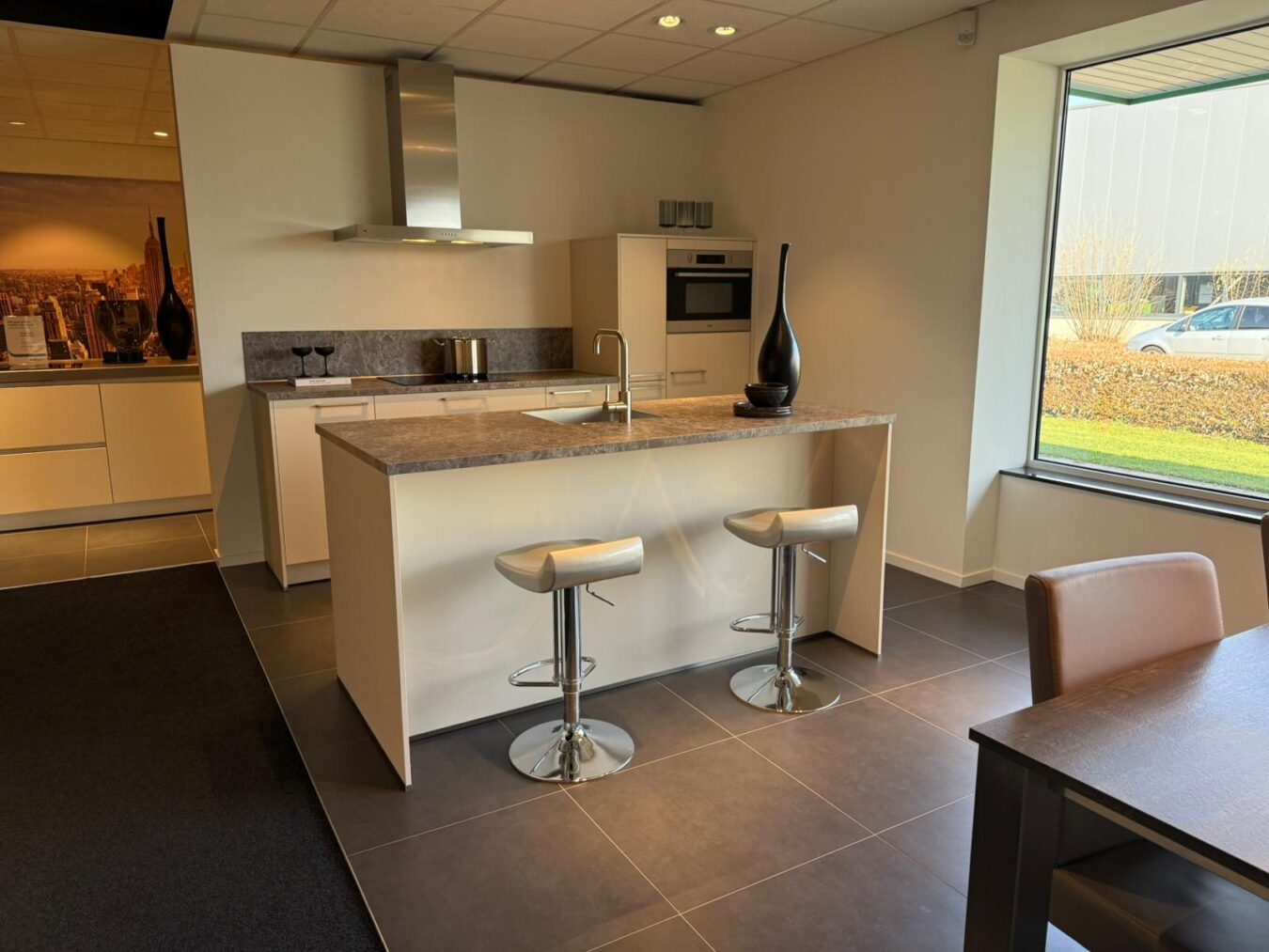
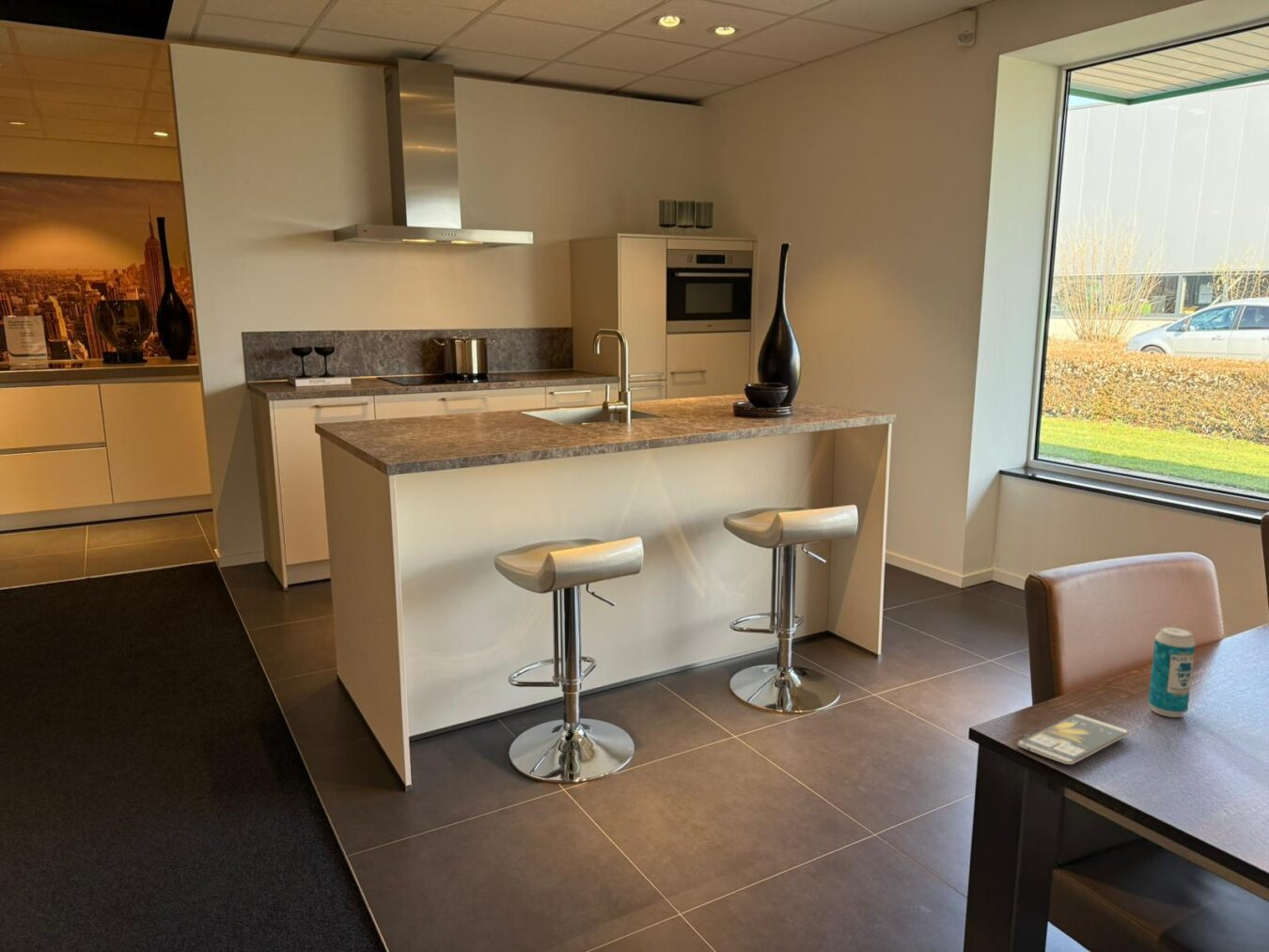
+ smartphone (1073, 738)
+ beverage can (1171, 671)
